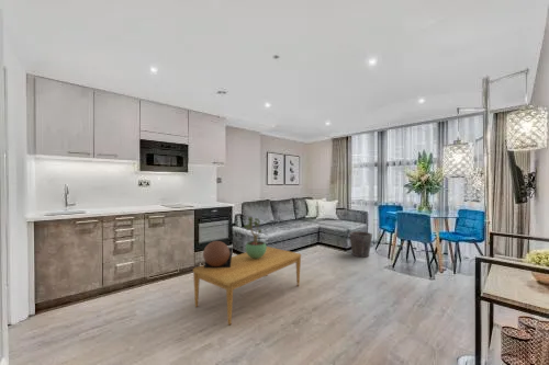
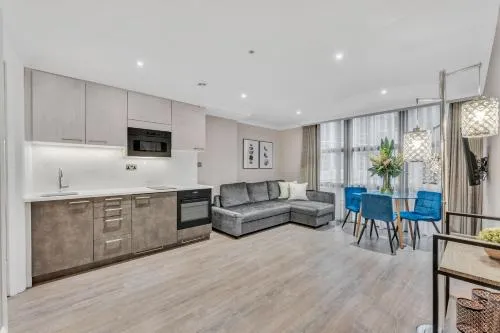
- decorative sphere (217, 253)
- coffee table (251, 277)
- waste bin (360, 243)
- potted plant (255, 237)
